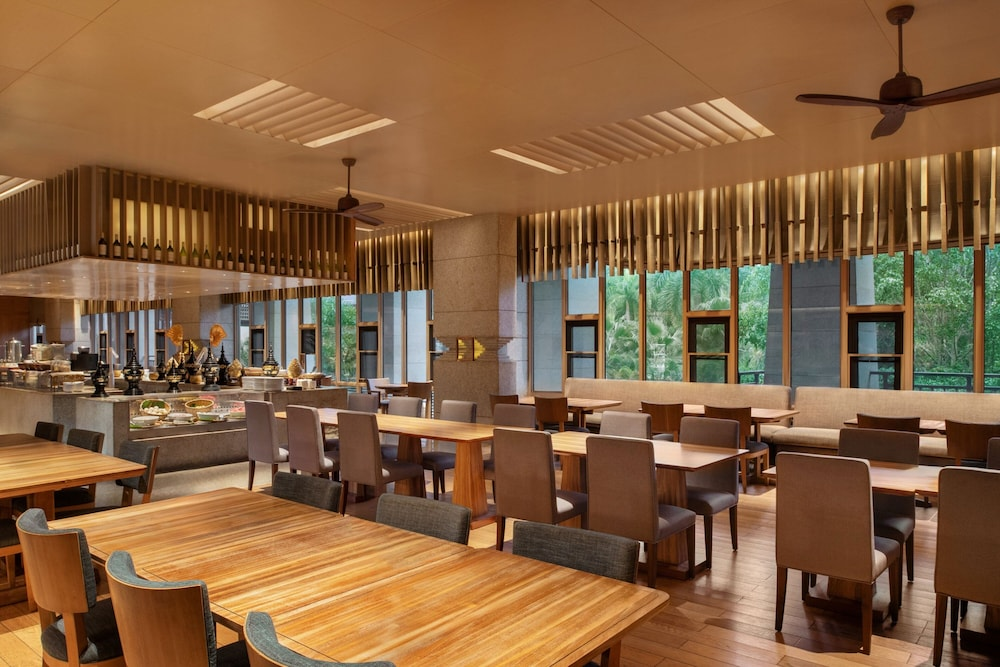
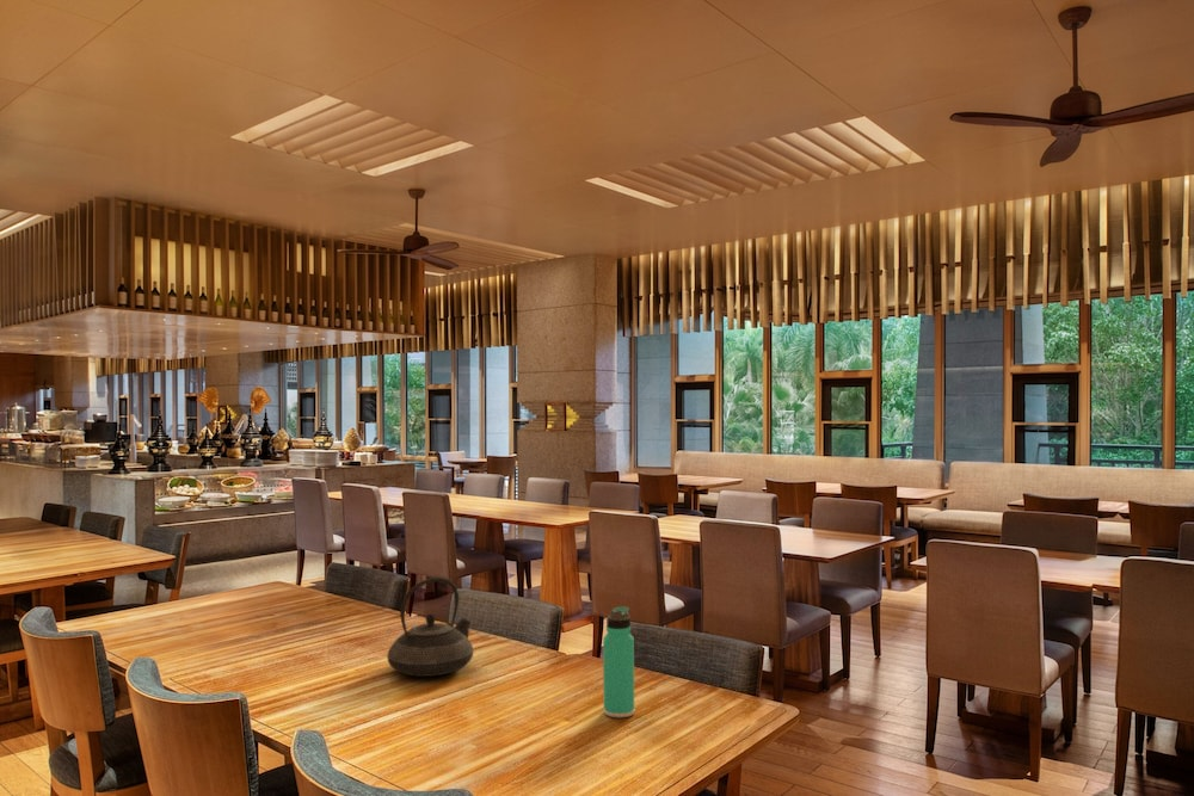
+ thermos bottle (618, 660)
+ teapot (433, 622)
